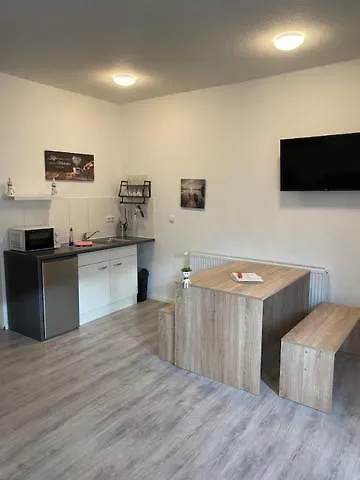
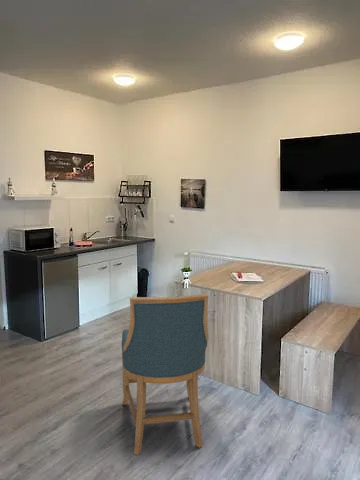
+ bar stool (163, 356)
